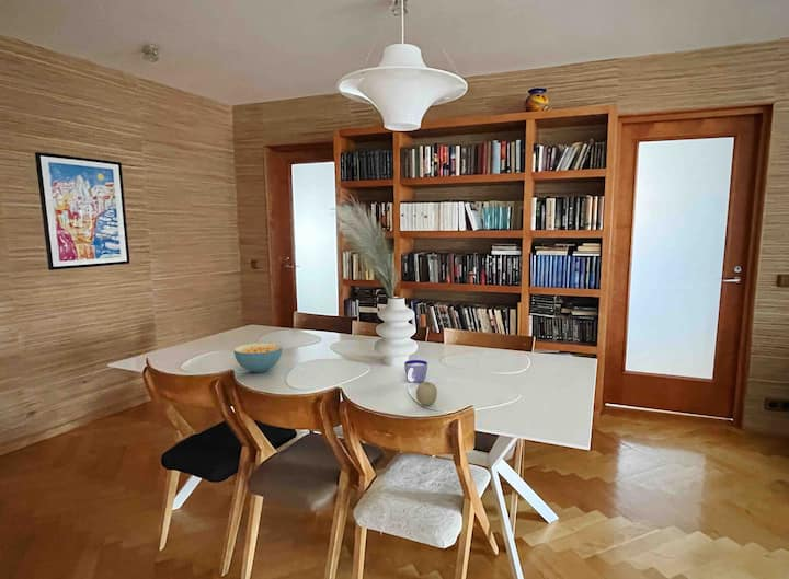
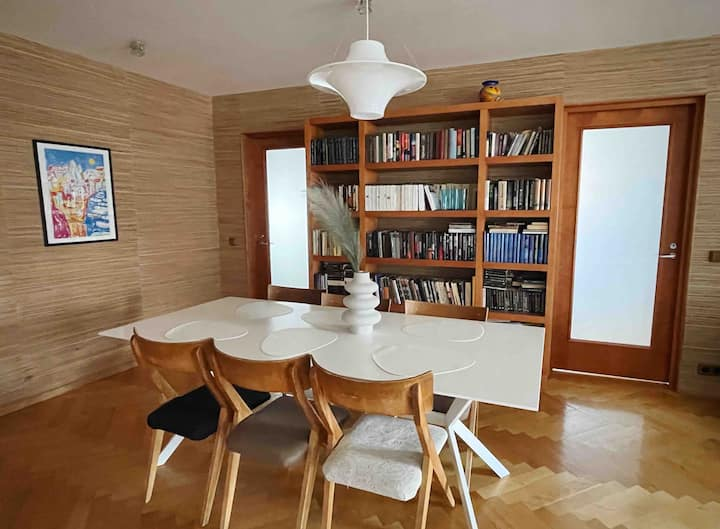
- cup (414, 372)
- fruit (426, 393)
- cereal bowl (259, 359)
